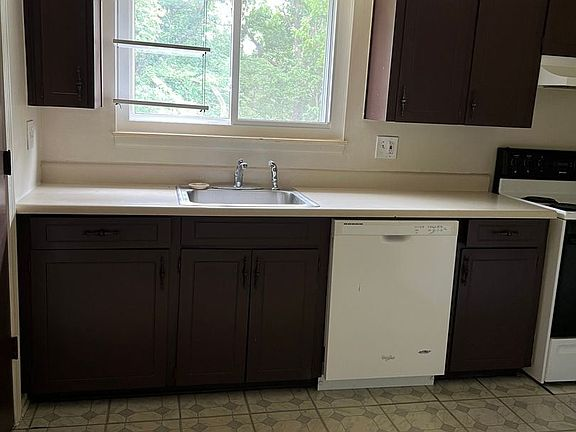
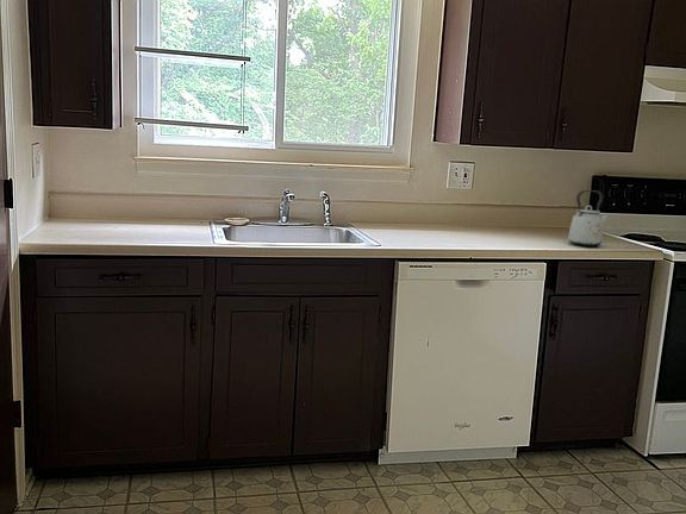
+ kettle (592, 218)
